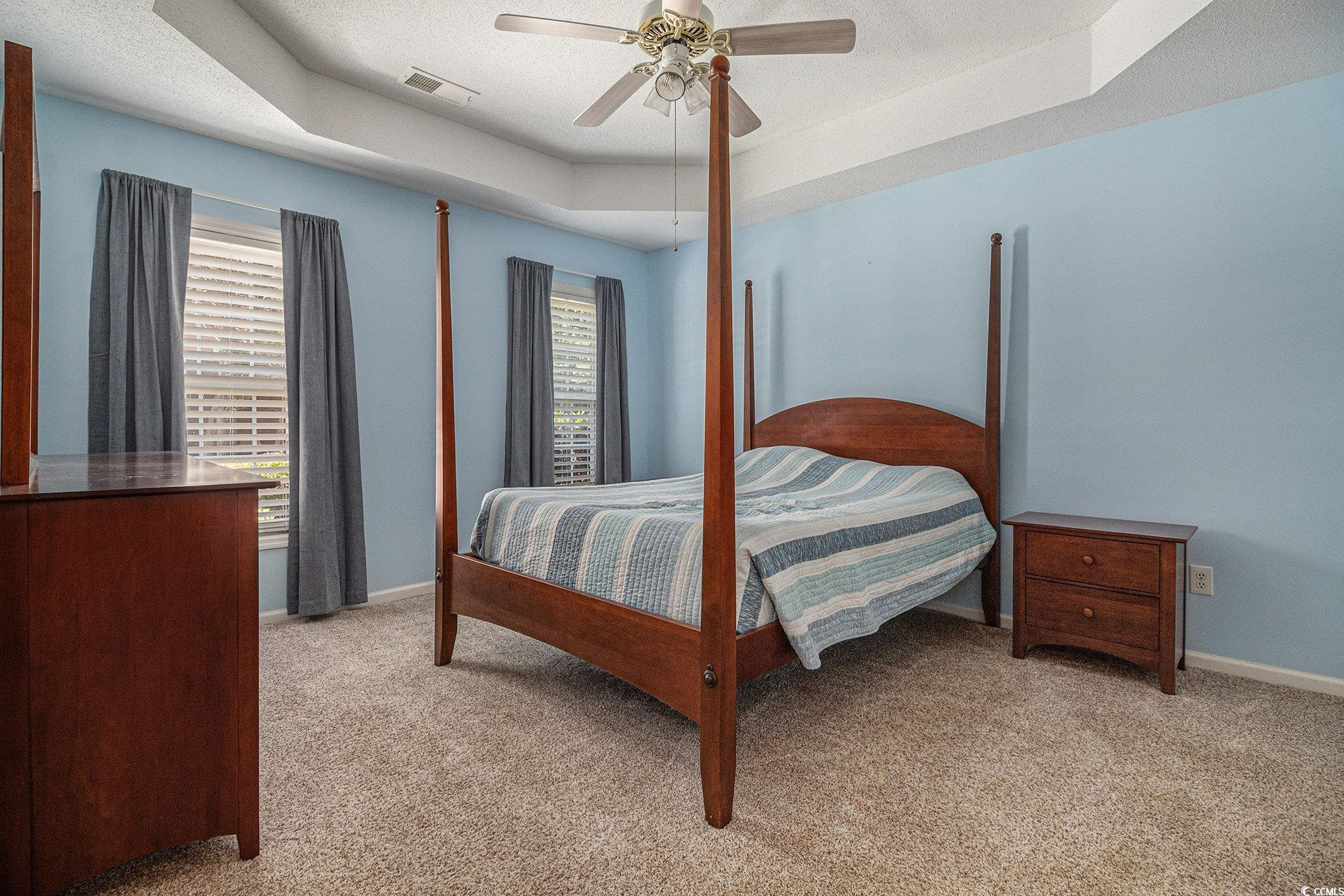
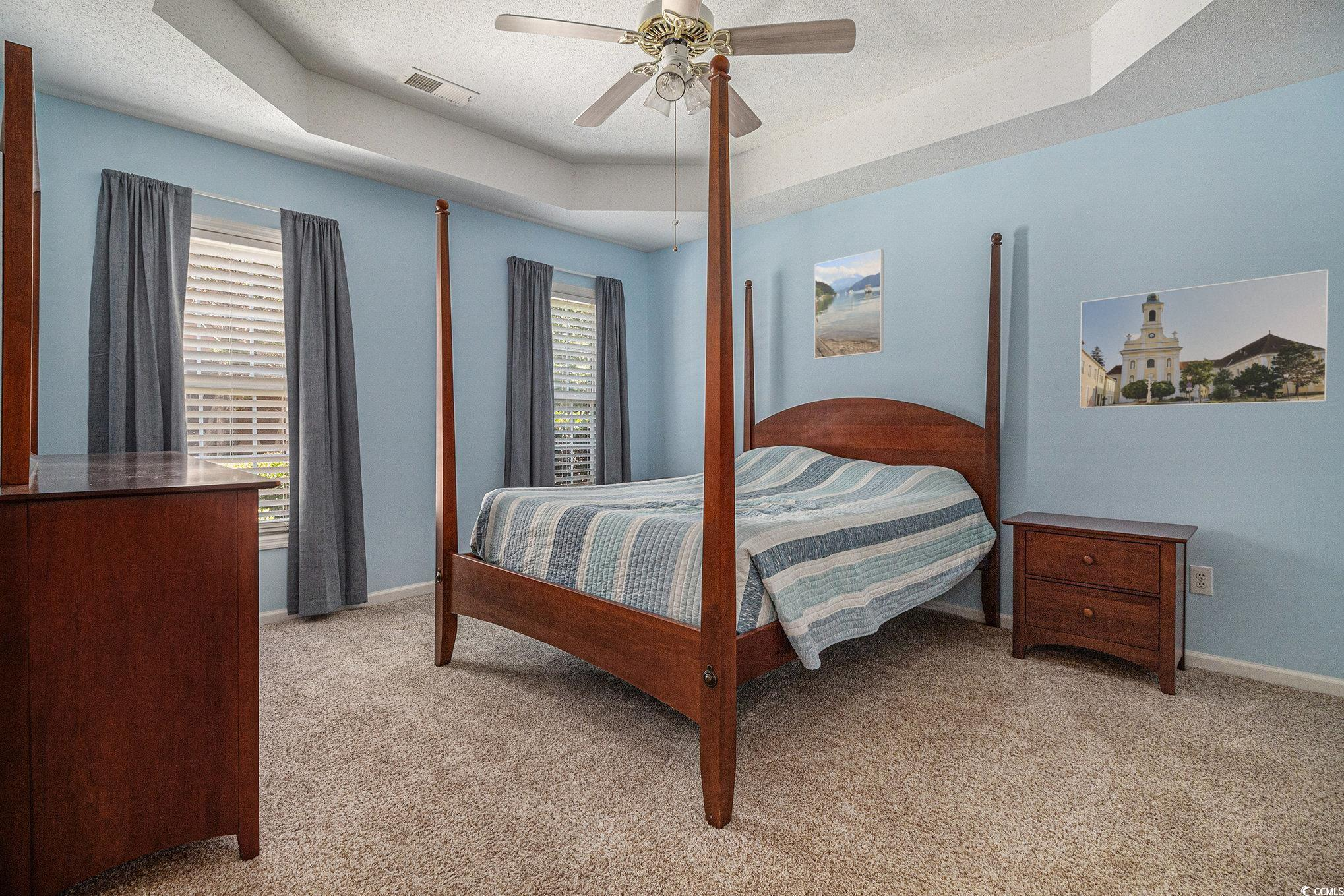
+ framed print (847, 307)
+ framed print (1191, 346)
